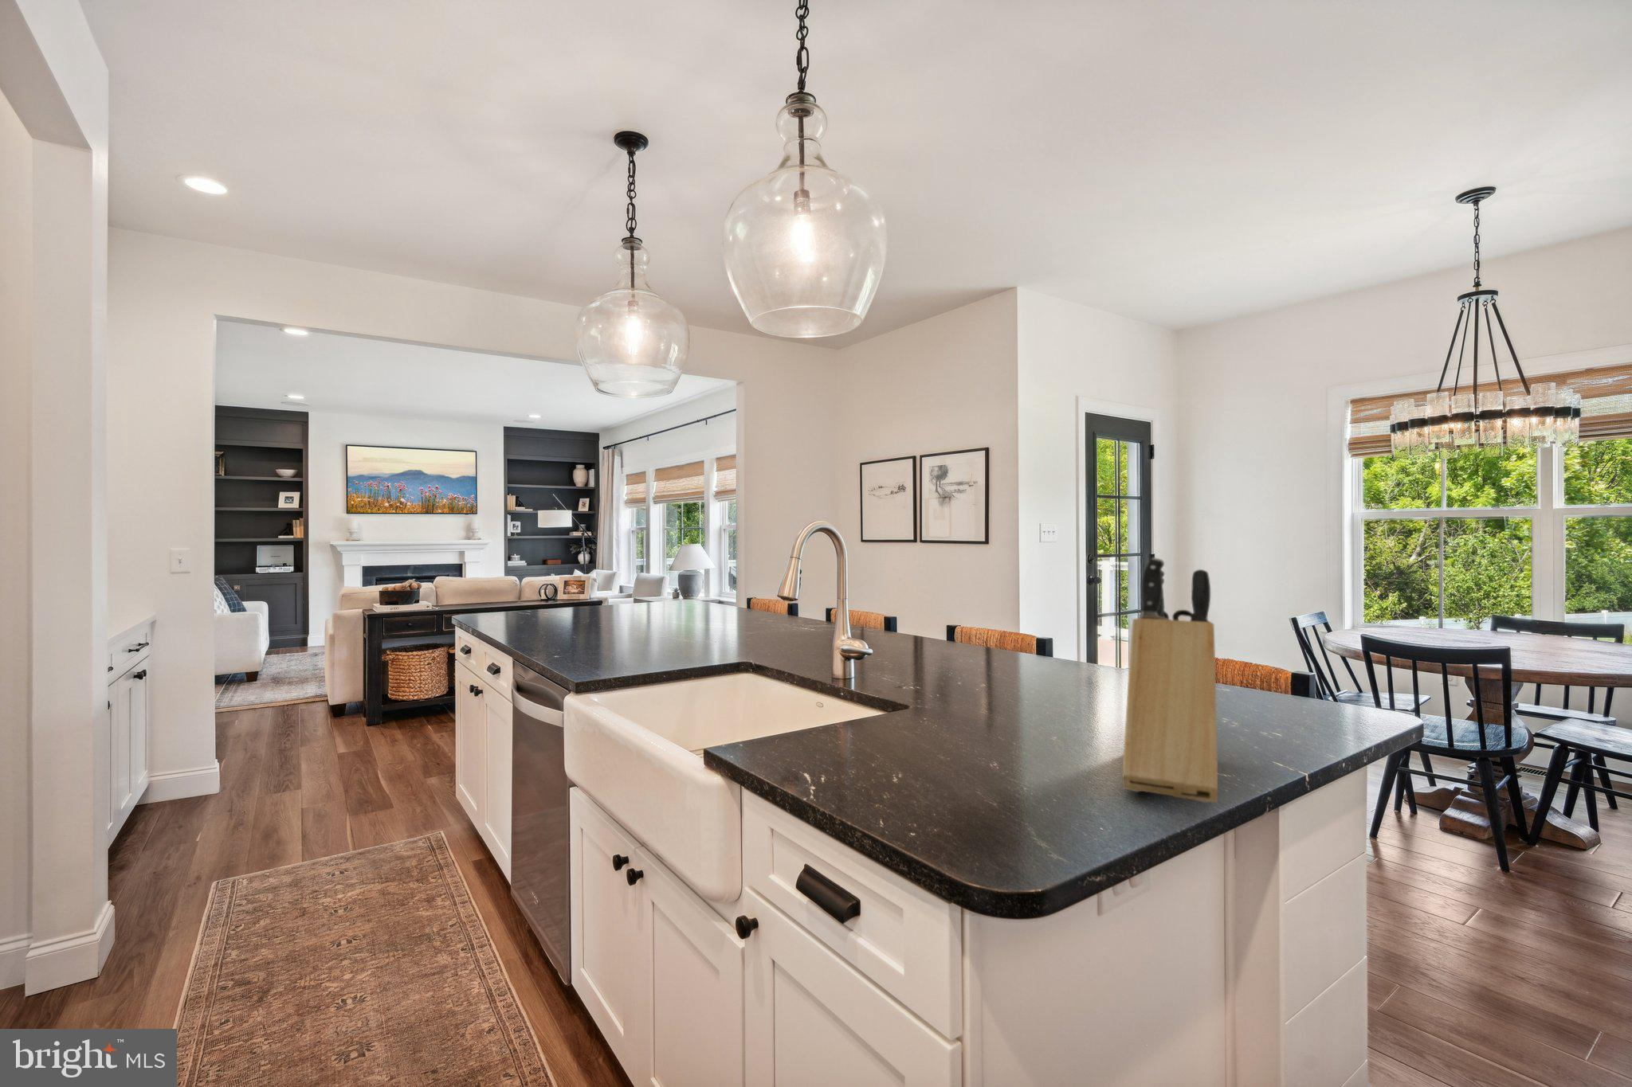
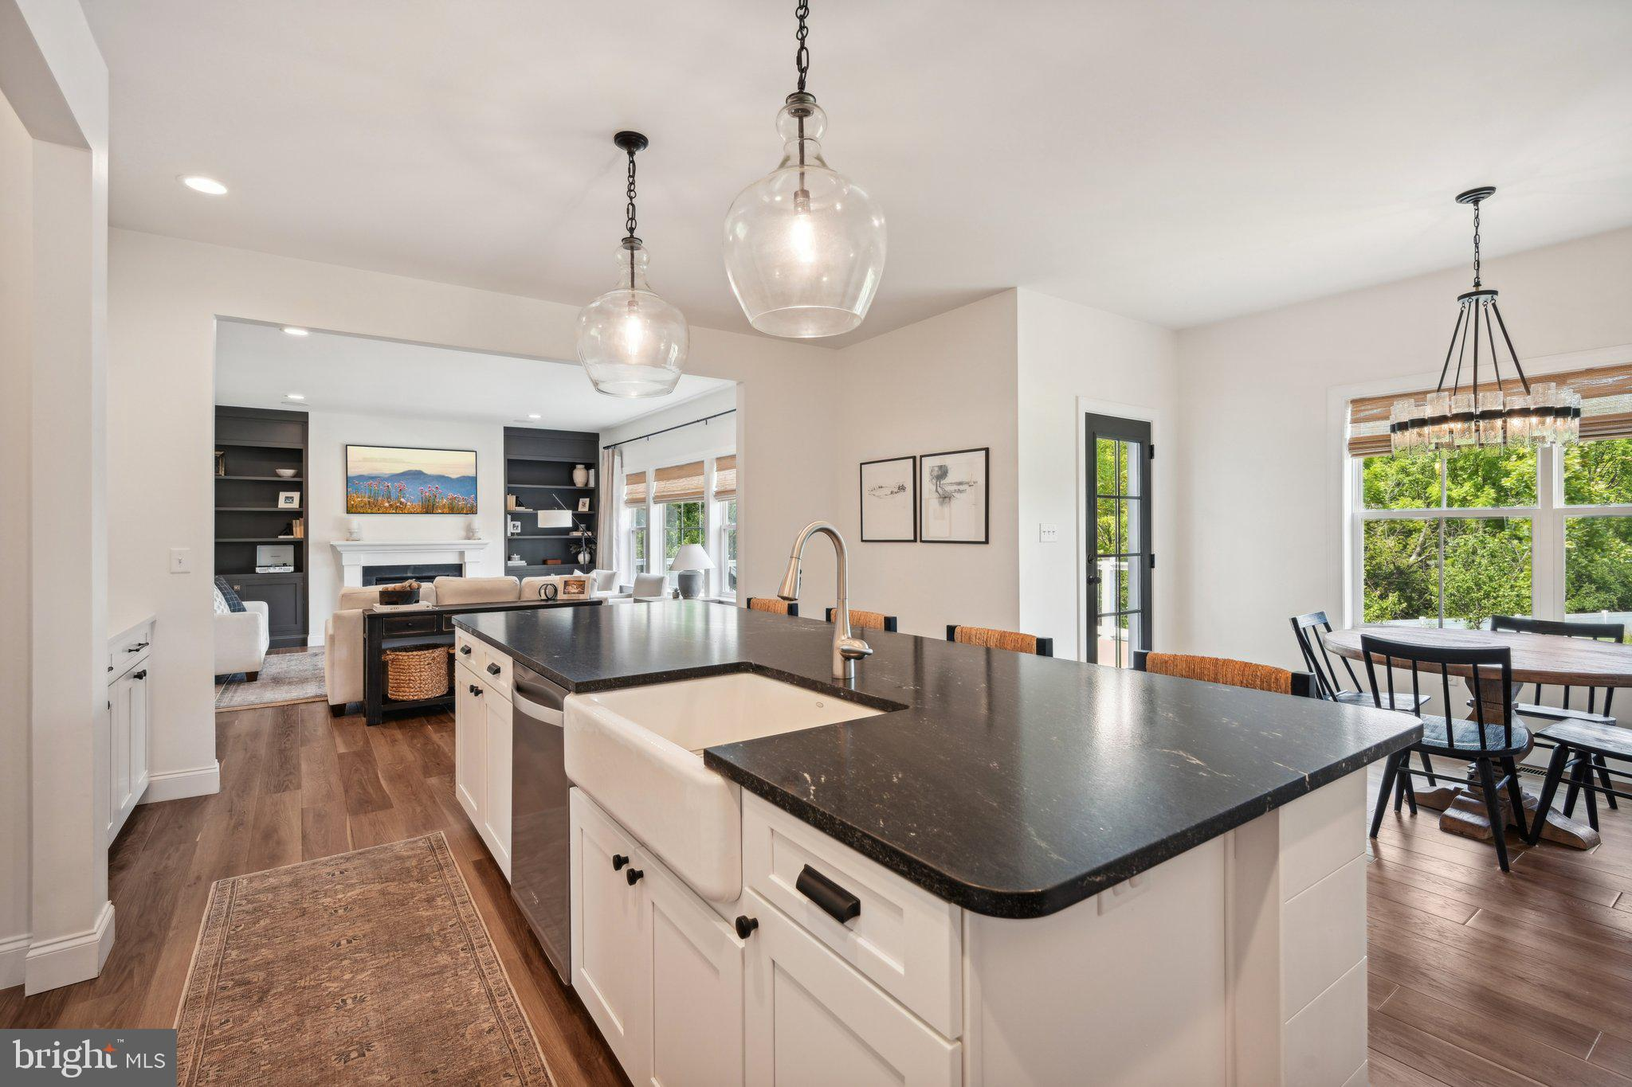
- knife block (1171, 664)
